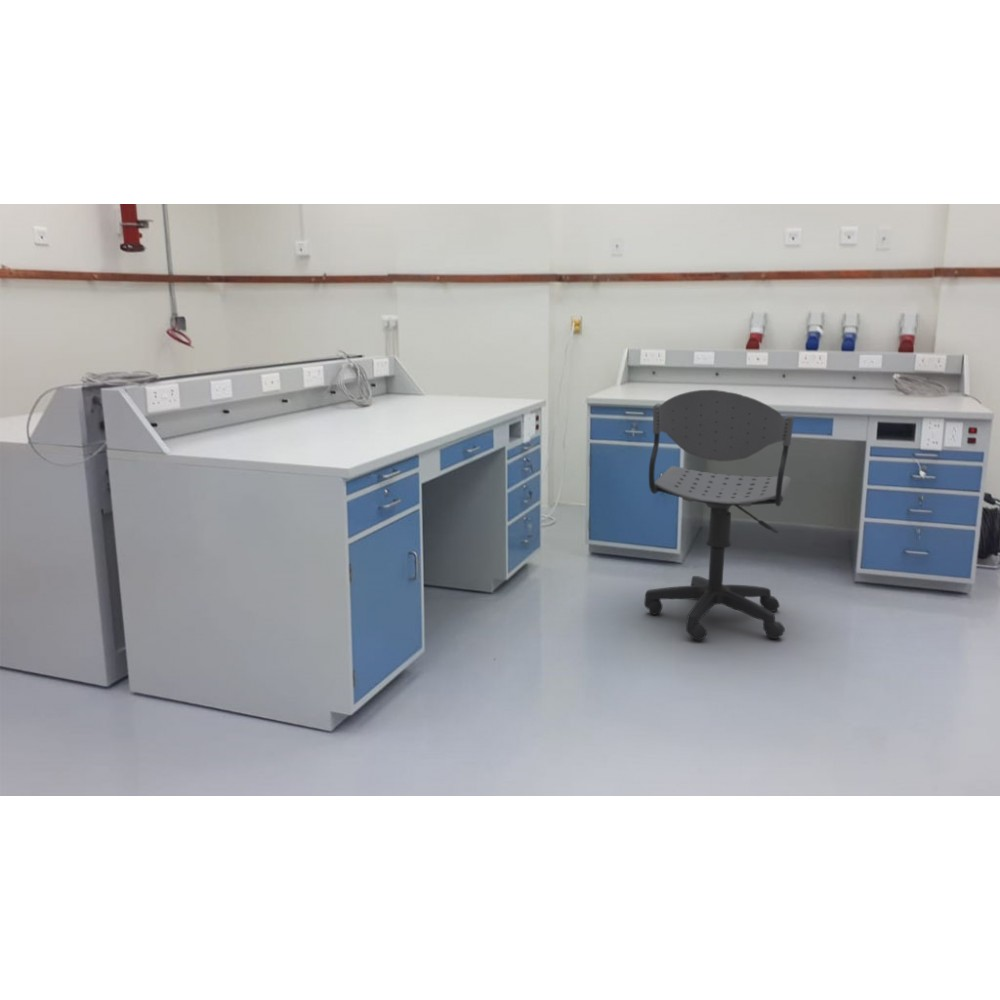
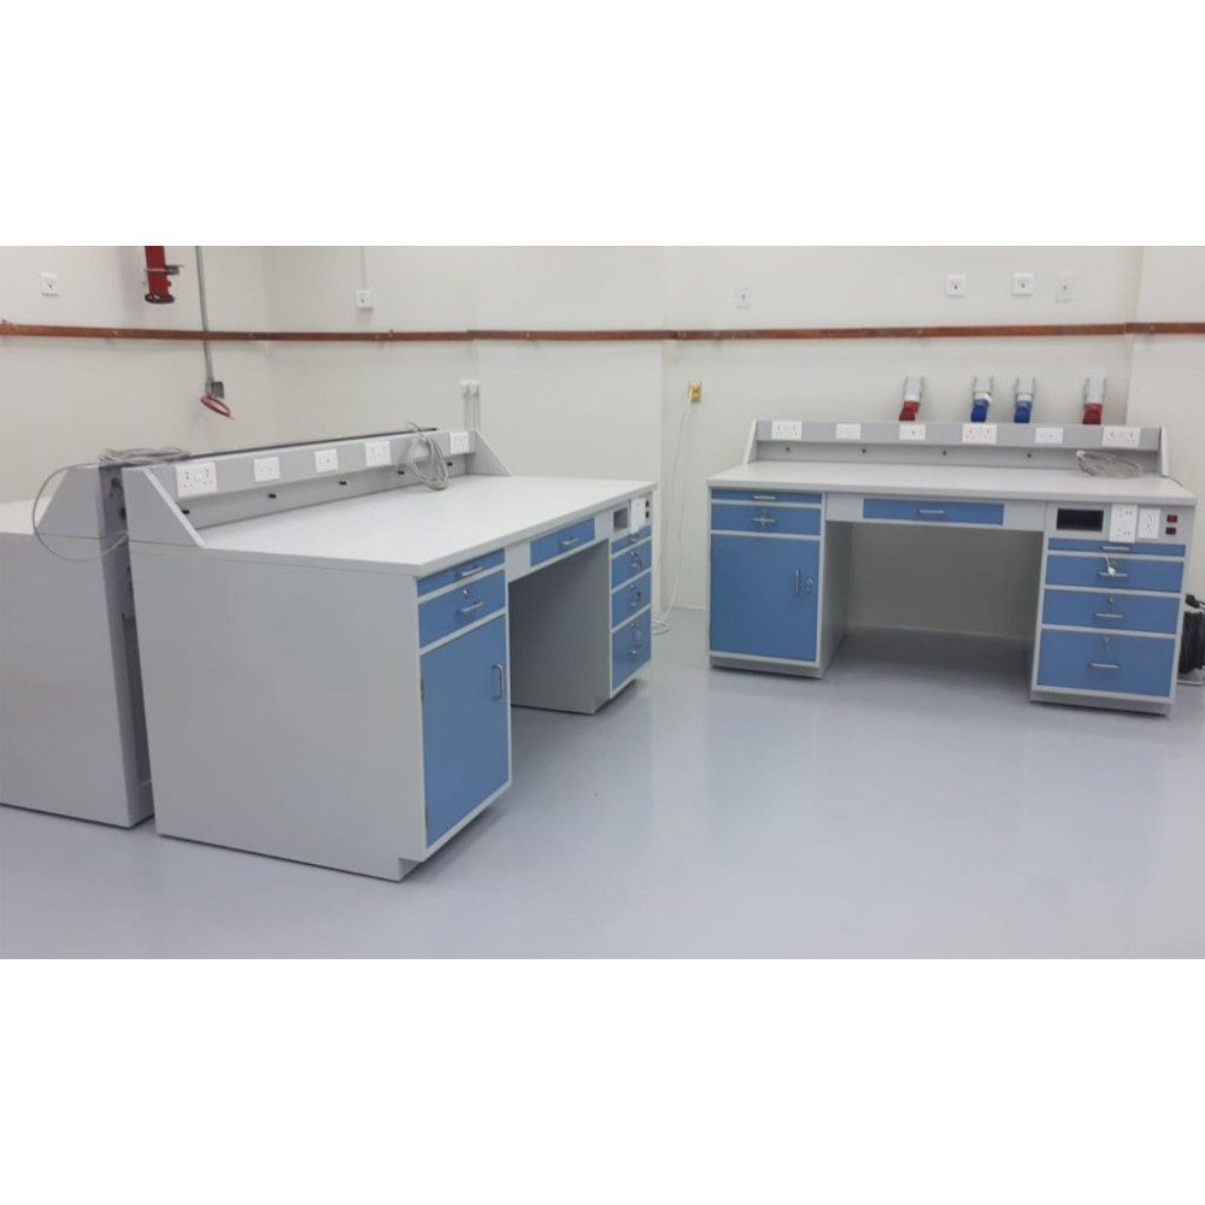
- office chair (720, 505)
